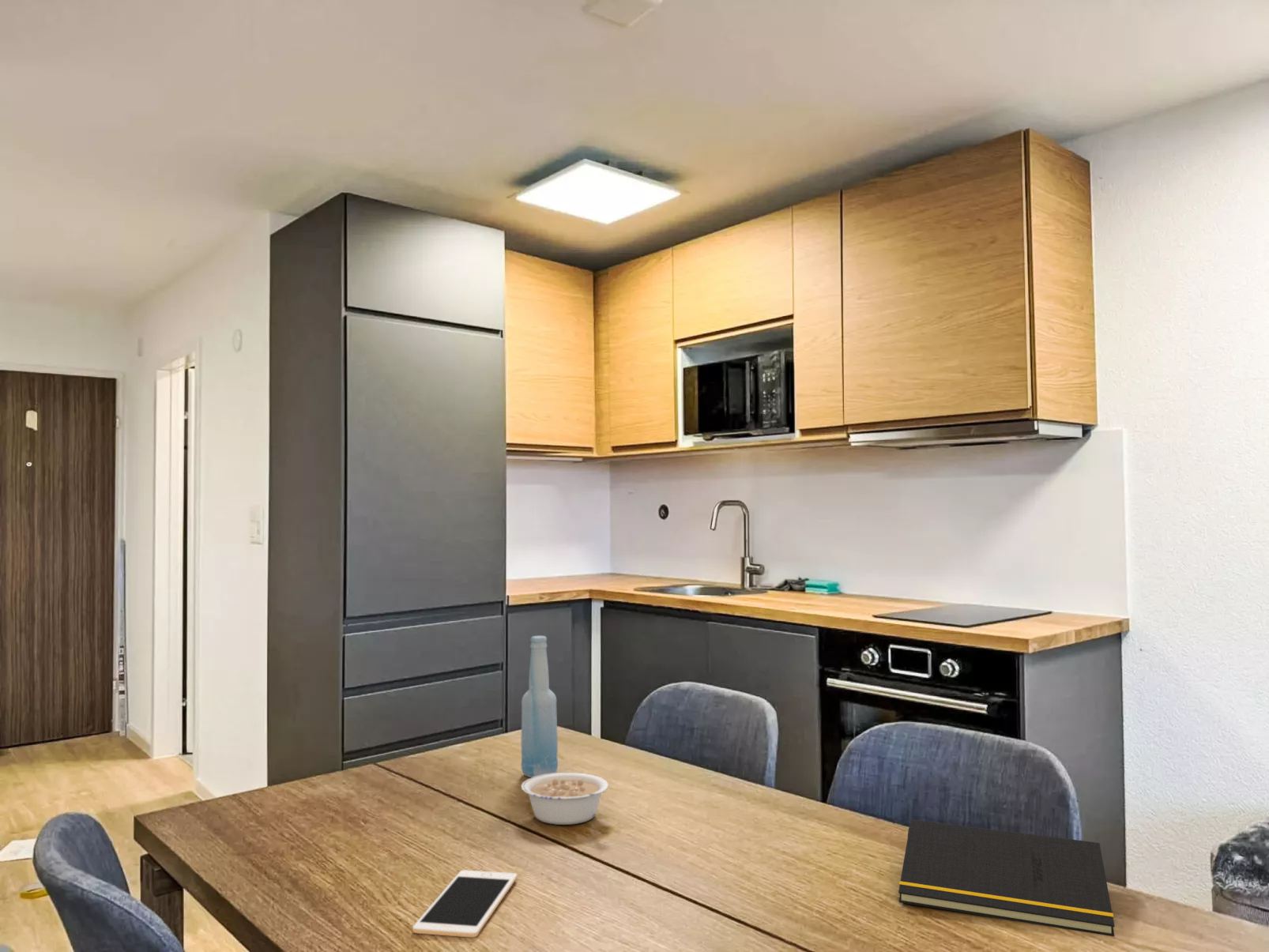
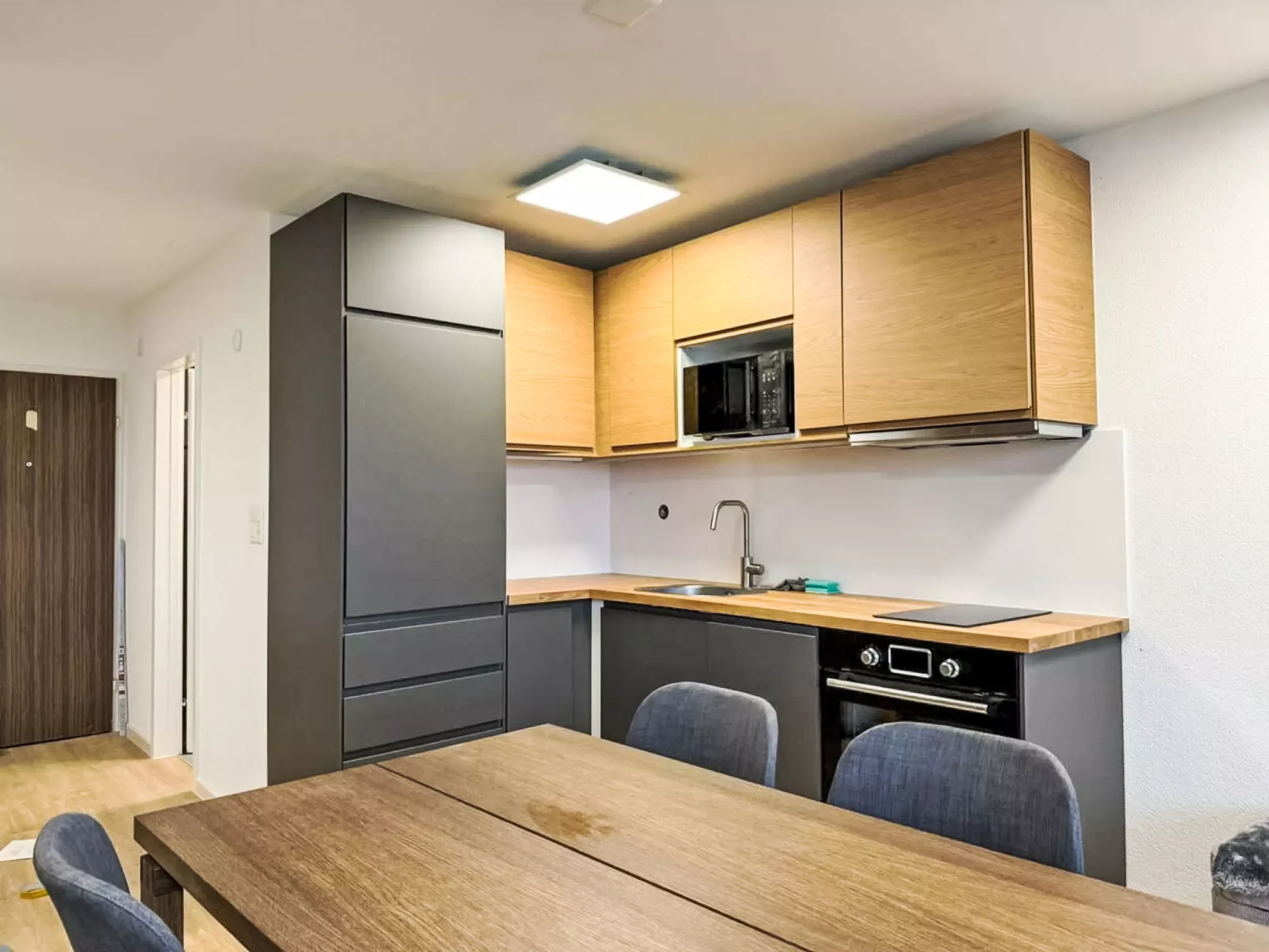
- cell phone (468, 901)
- legume (568, 796)
- bottle (539, 705)
- notepad (1002, 871)
